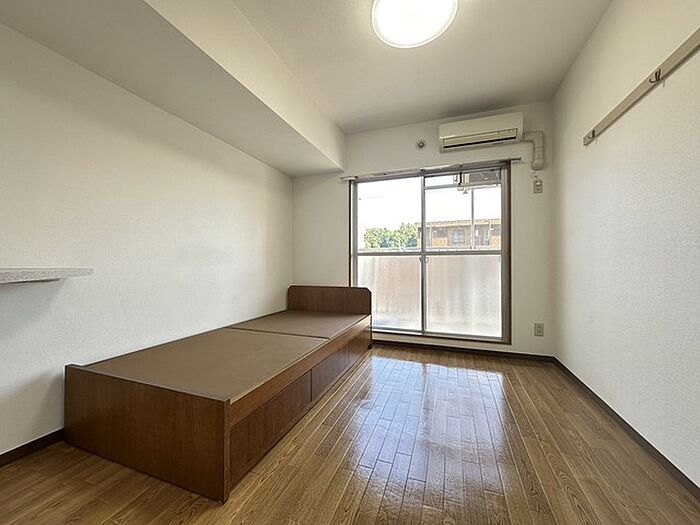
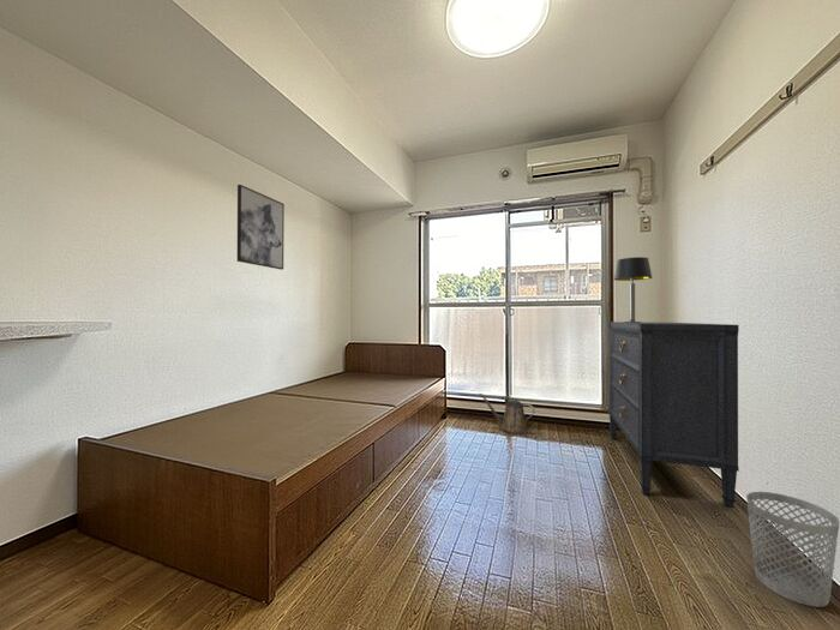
+ wall art (262, 229)
+ wastebasket (788, 546)
+ watering can (505, 412)
+ table lamp (632, 290)
+ dresser (658, 394)
